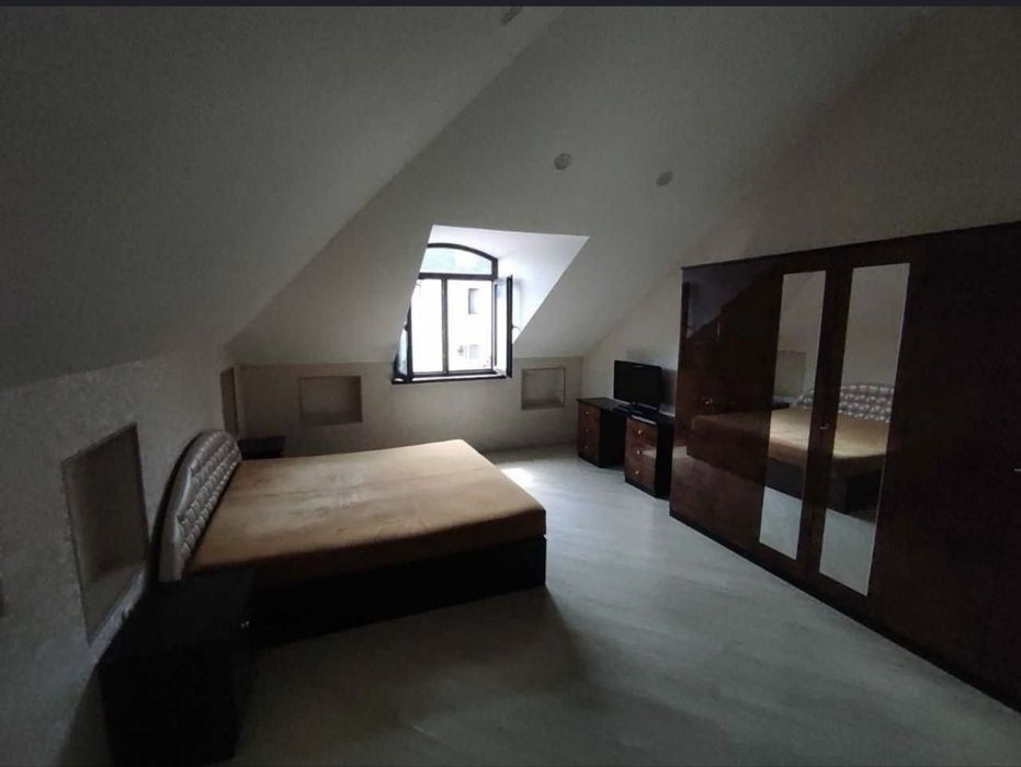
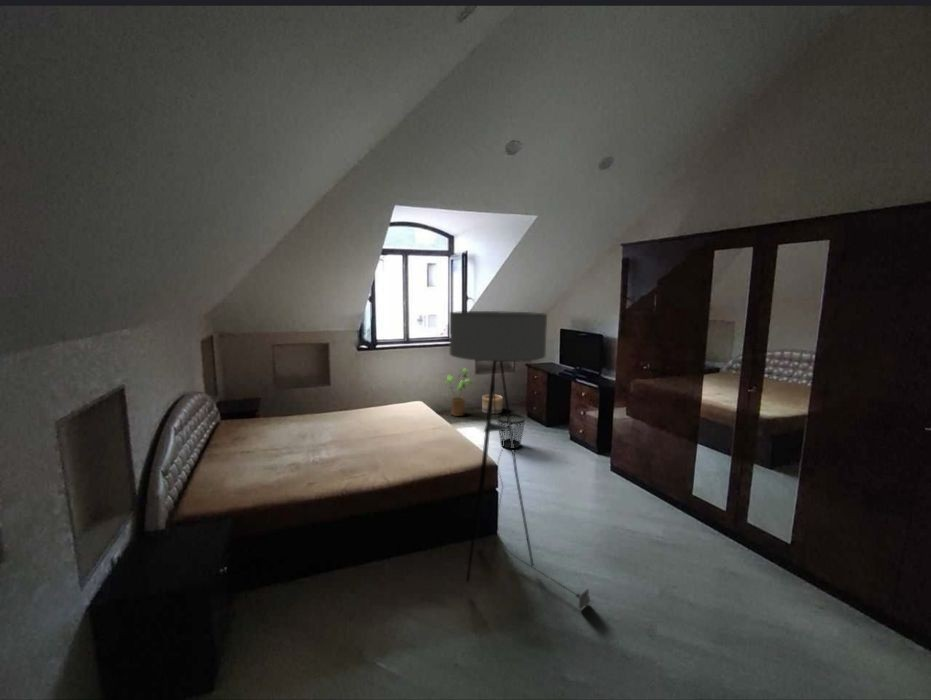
+ basket (492, 403)
+ house plant (460, 391)
+ wastebasket (512, 431)
+ floor lamp (512, 451)
